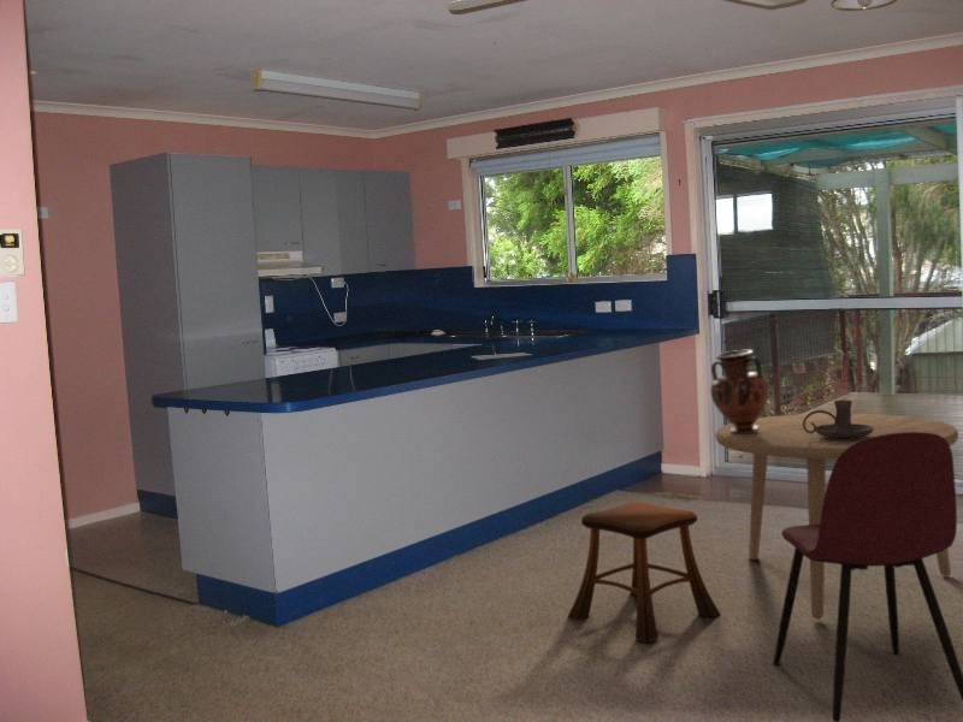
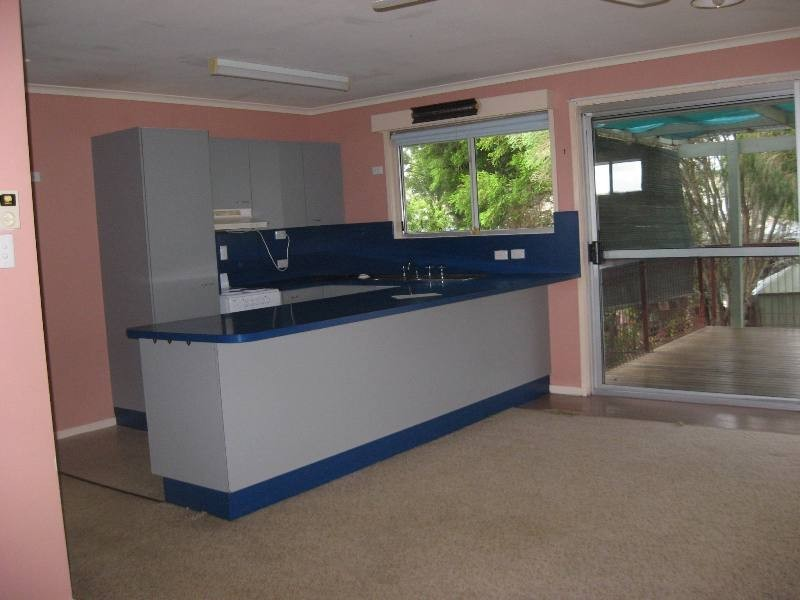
- dining table (822, 504)
- dining chair (867, 556)
- candle holder (837, 419)
- stool (640, 564)
- vase (743, 391)
